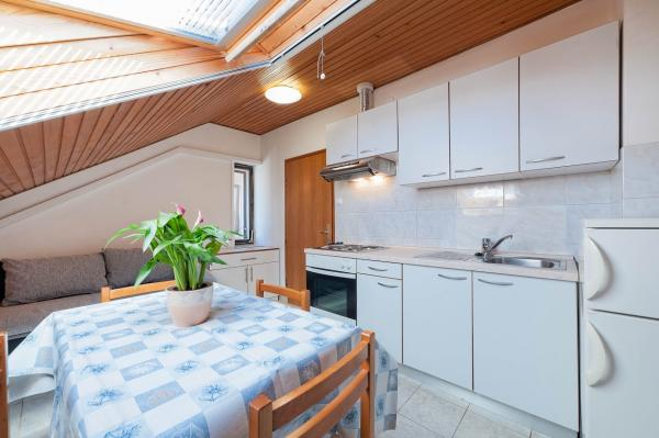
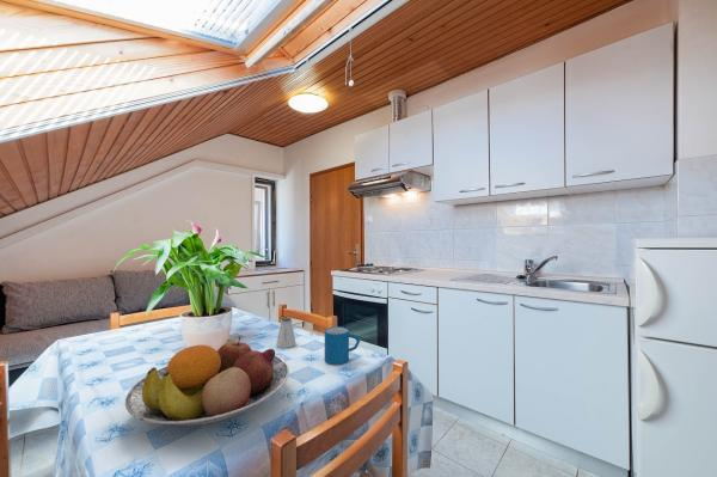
+ mug (342, 344)
+ fruit bowl (215, 372)
+ saltshaker (286, 331)
